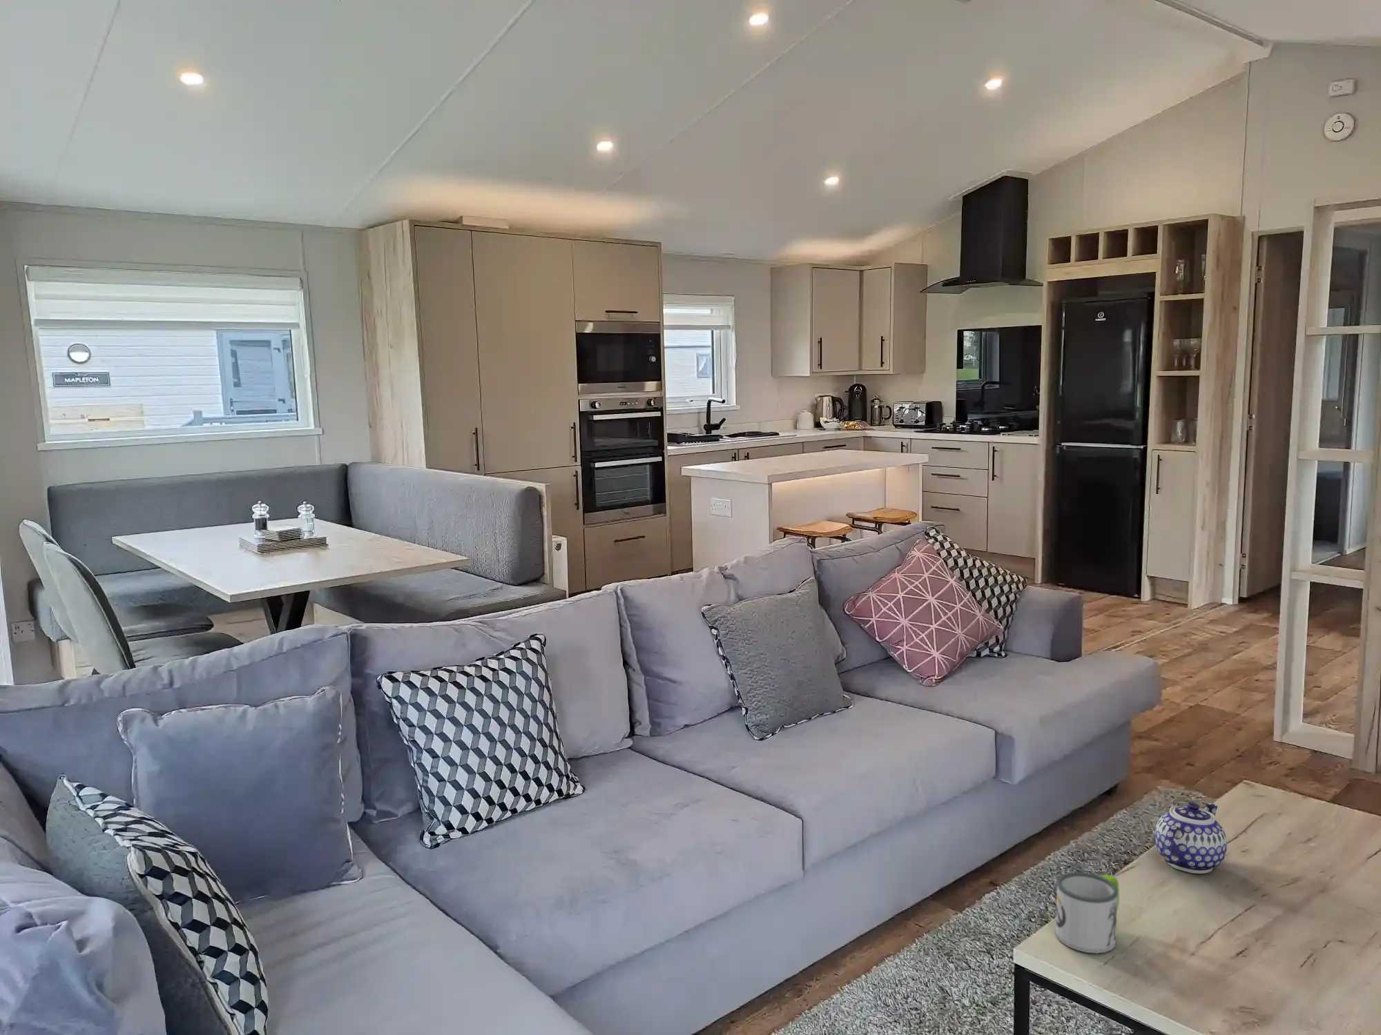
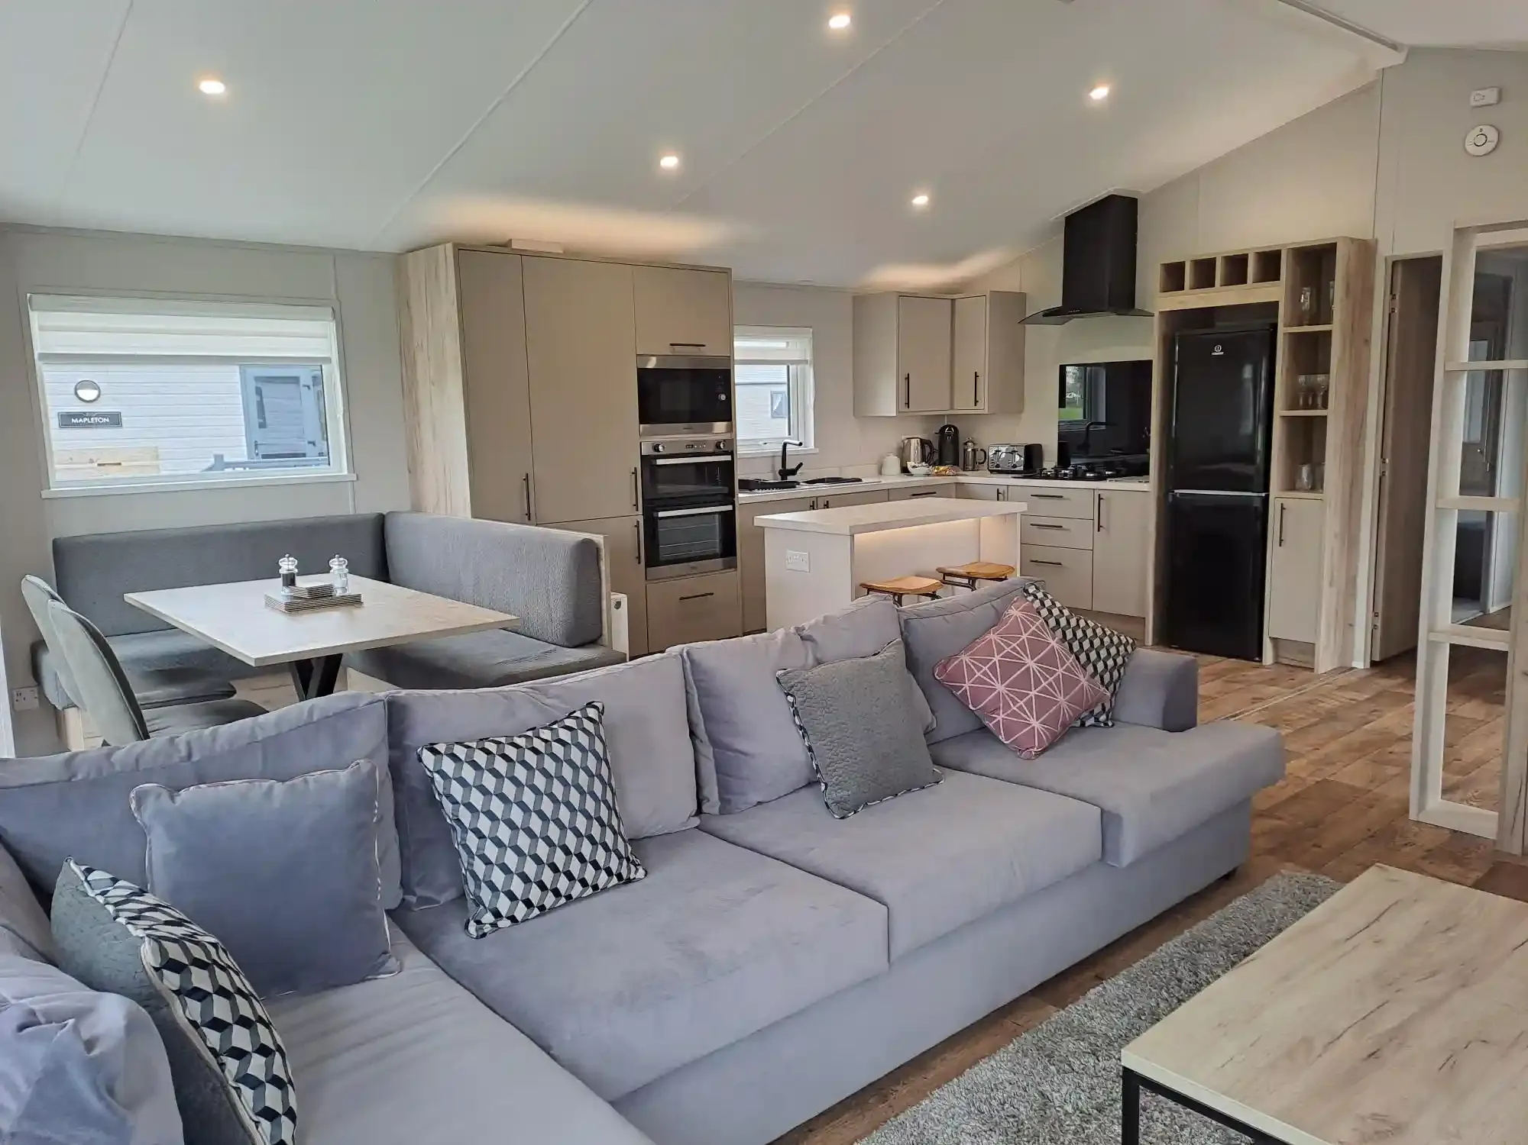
- teapot (1191, 833)
- mug (1093, 908)
